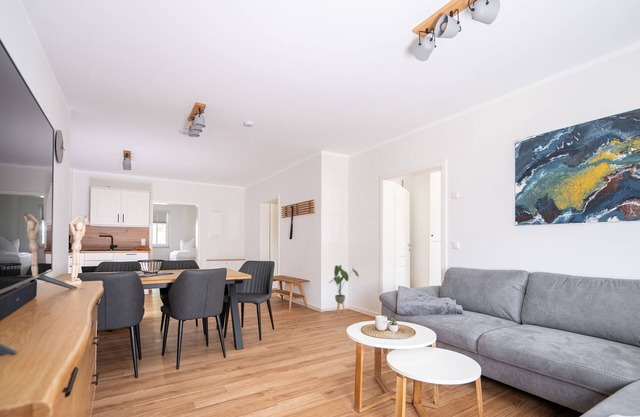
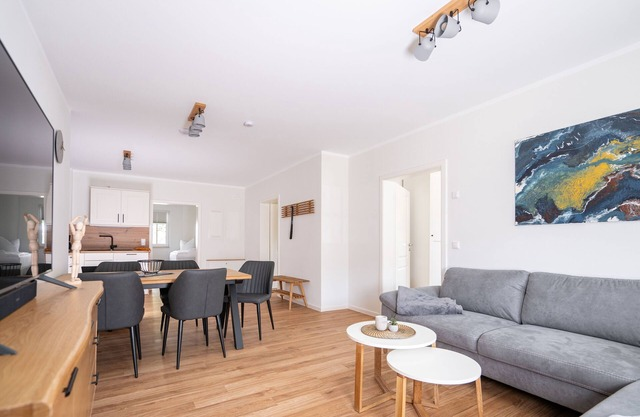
- house plant (340, 289)
